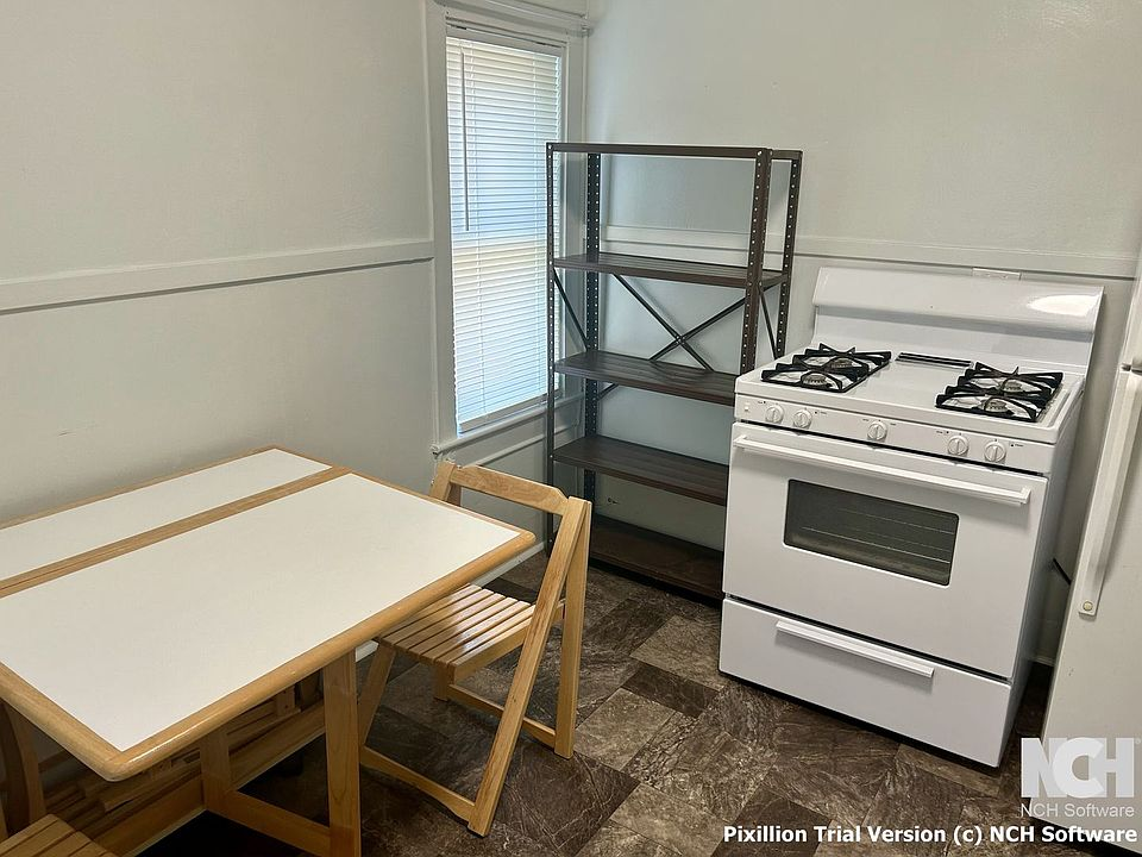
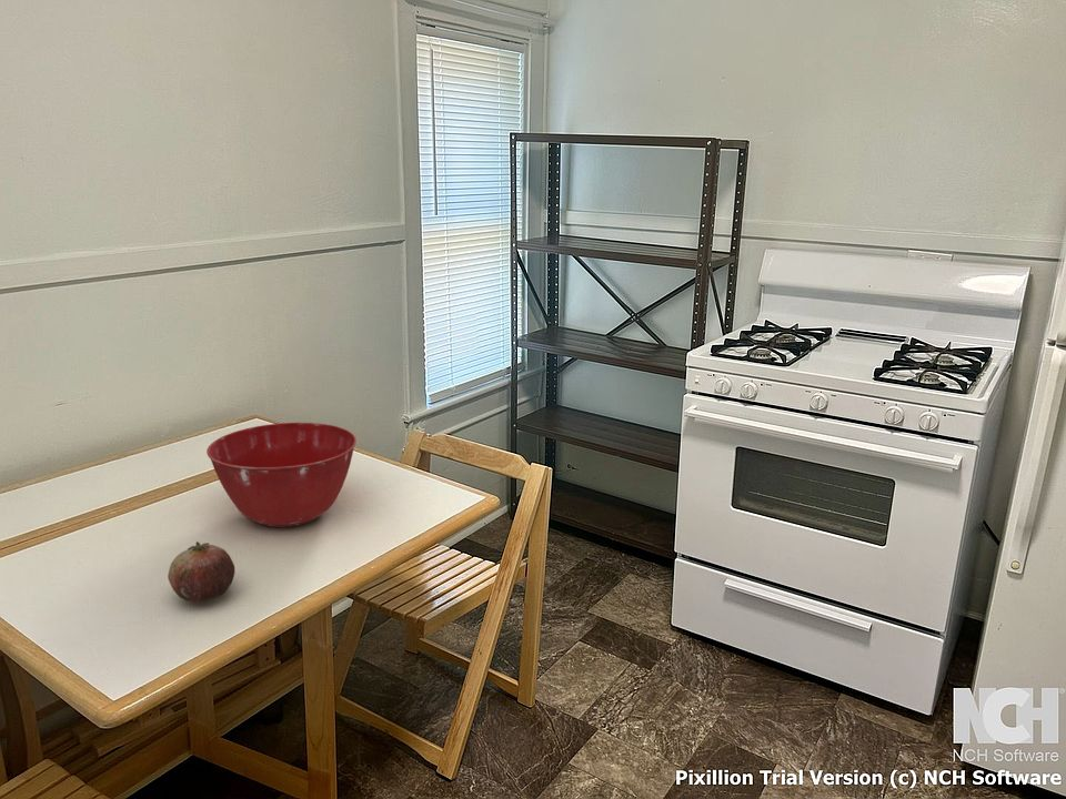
+ fruit (201, 570)
+ mixing bowl (285, 477)
